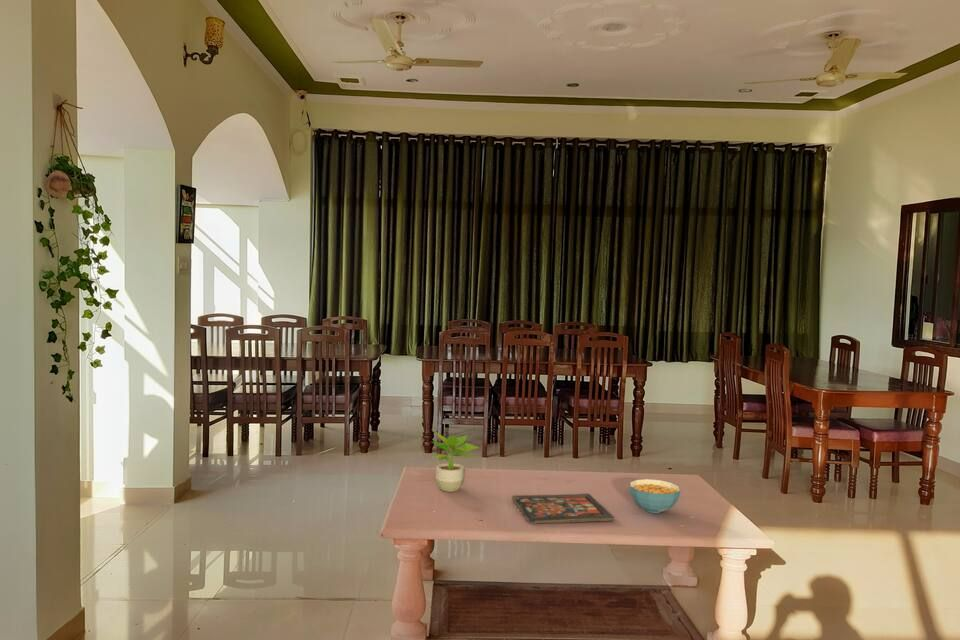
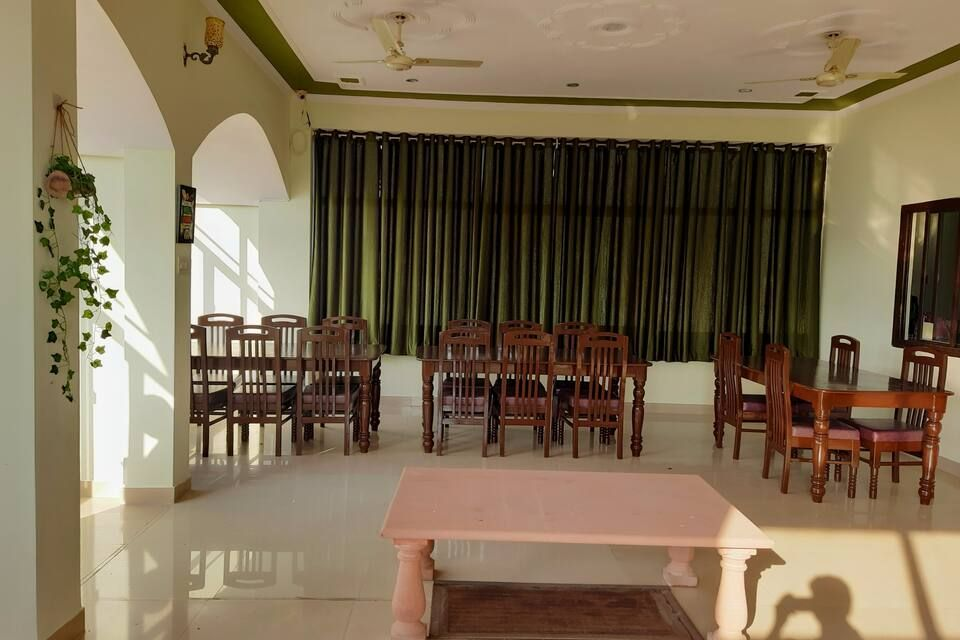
- cereal bowl (654, 498)
- potted plant (453, 459)
- board game (559, 507)
